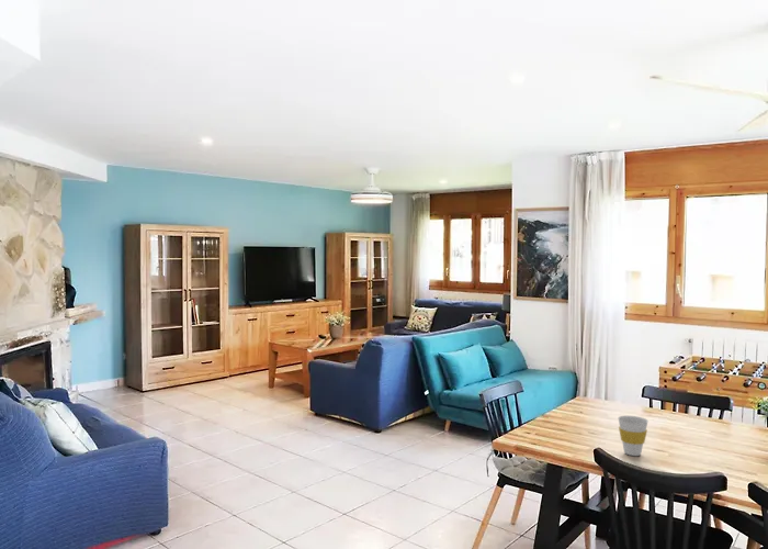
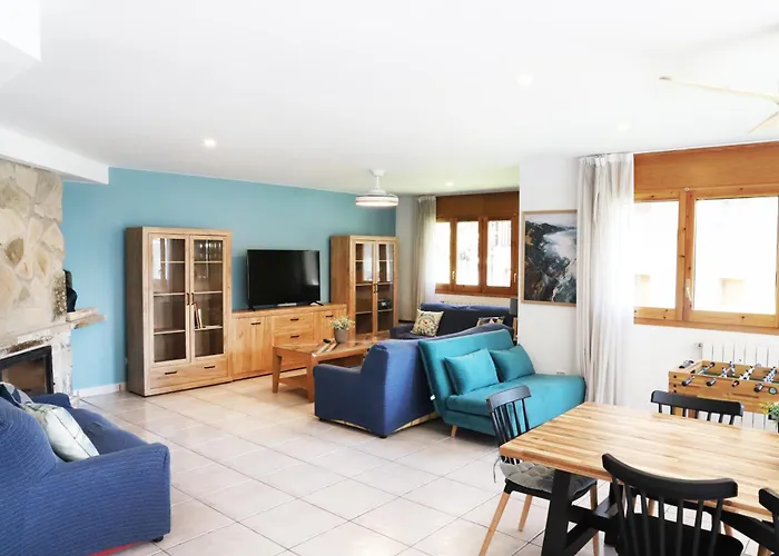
- cup (632, 436)
